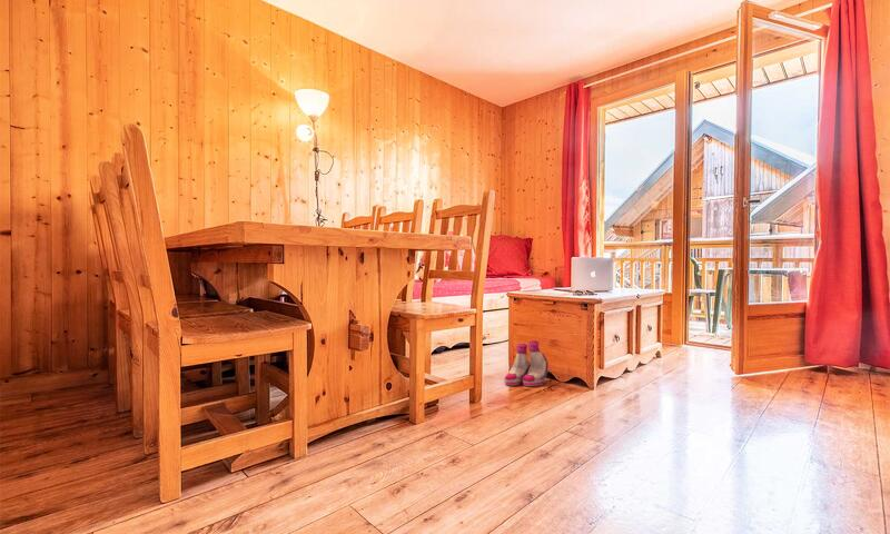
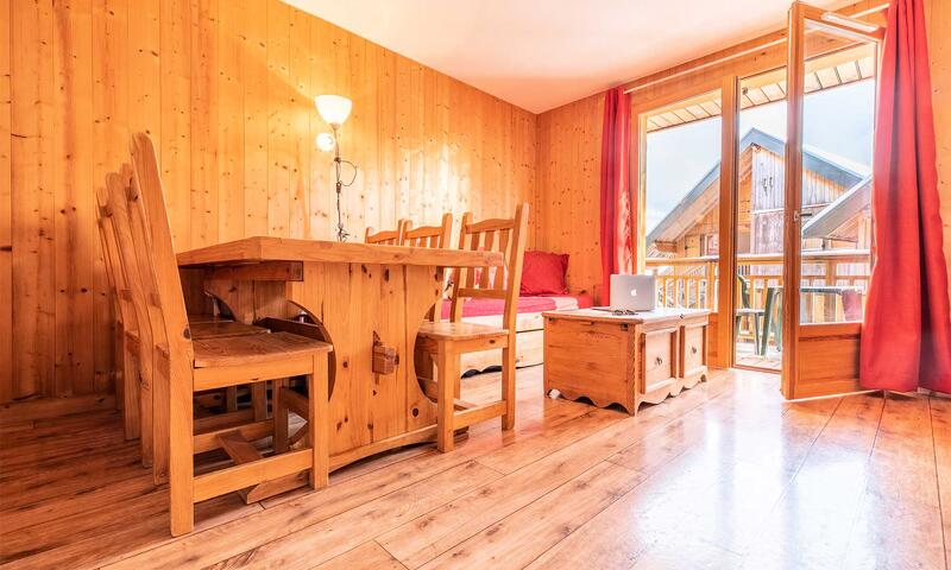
- boots (525, 362)
